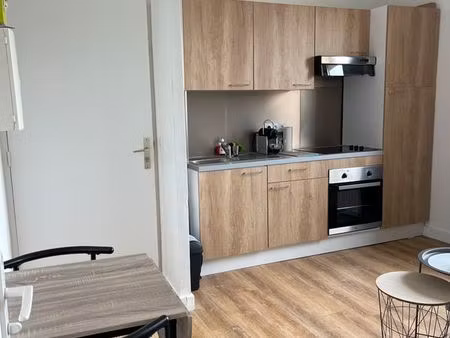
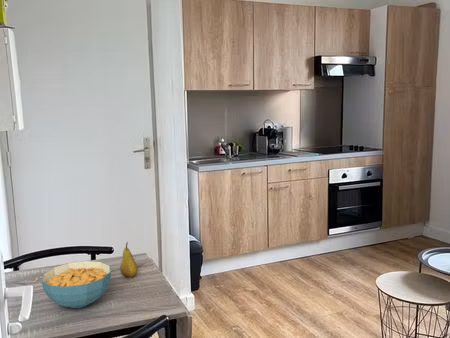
+ fruit (128, 259)
+ cereal bowl (78, 288)
